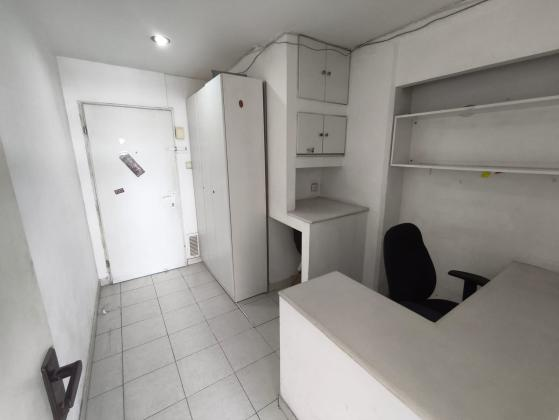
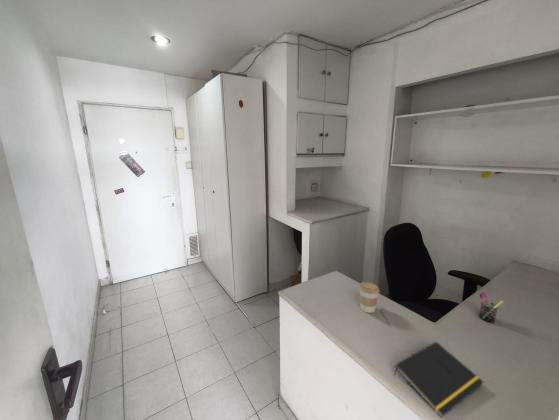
+ notepad (438, 374)
+ coffee cup (368, 296)
+ pen holder (488, 307)
